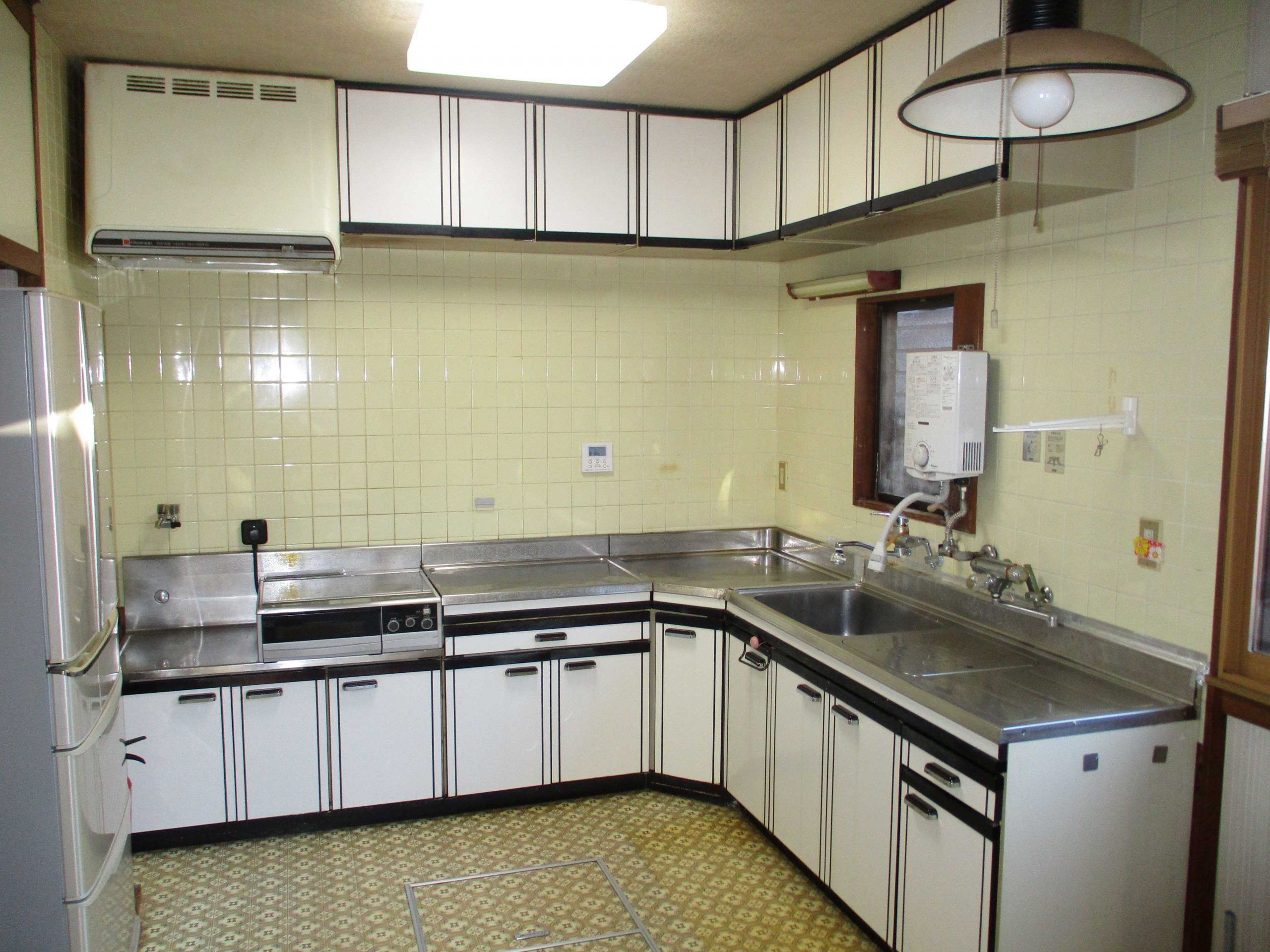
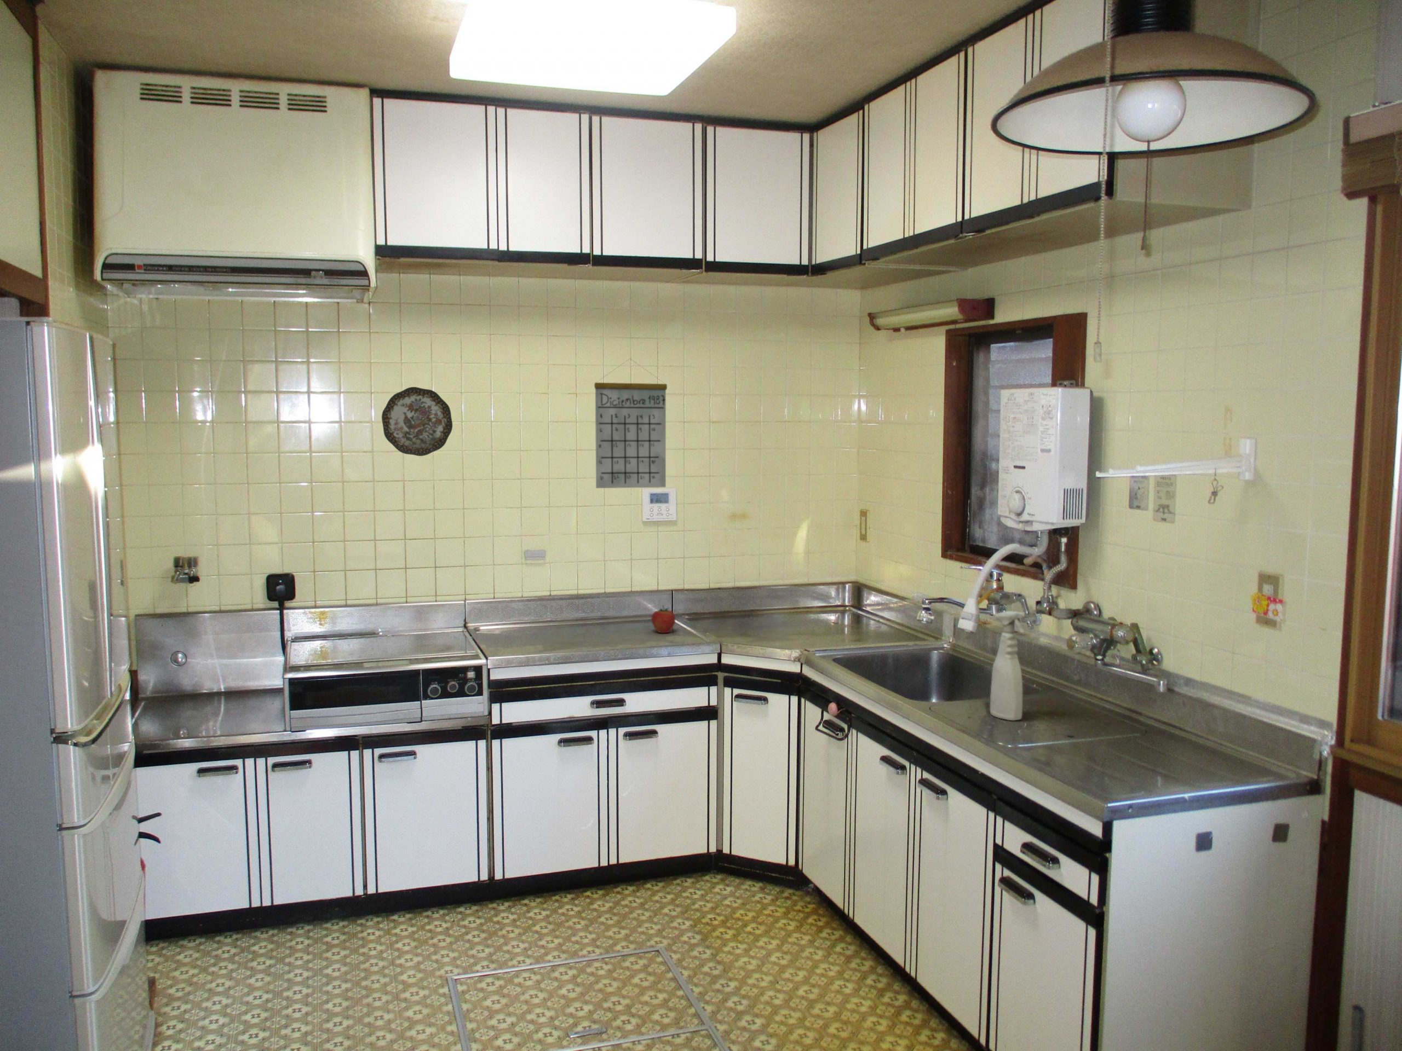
+ decorative plate (417, 422)
+ spray bottle (1007, 663)
+ apple (663, 618)
+ calendar (631, 423)
